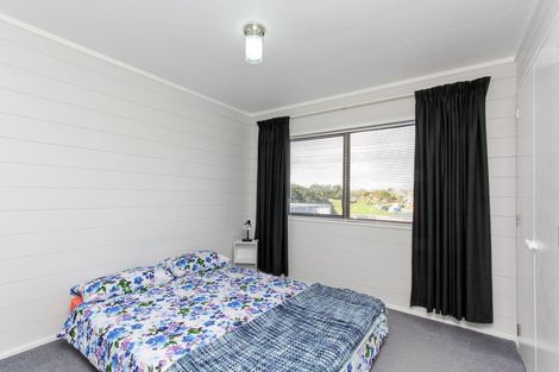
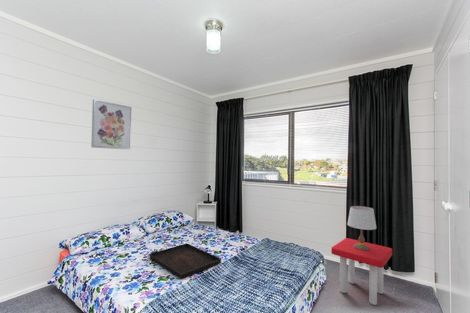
+ stool (354, 270)
+ table lamp (361, 227)
+ wall art (112, 125)
+ serving tray (184, 258)
